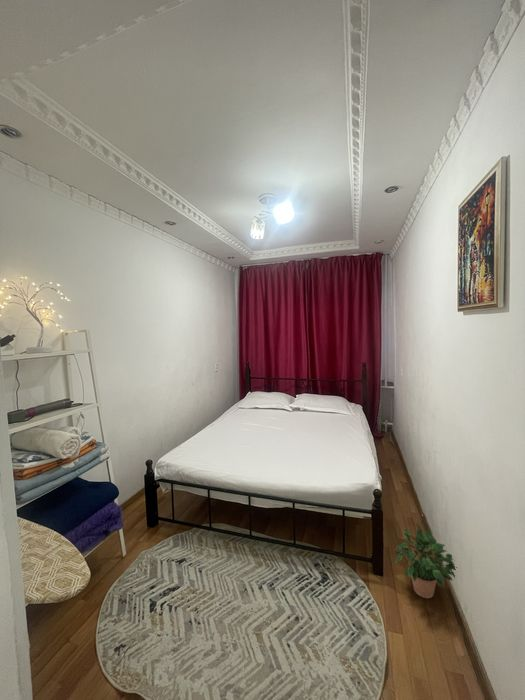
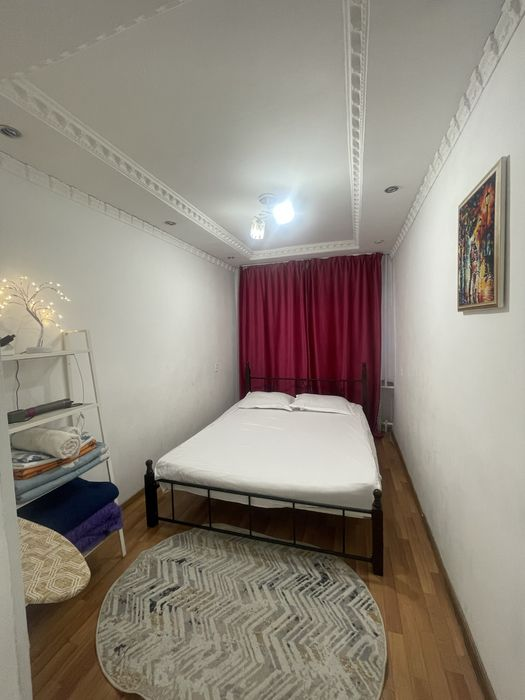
- potted plant (424, 564)
